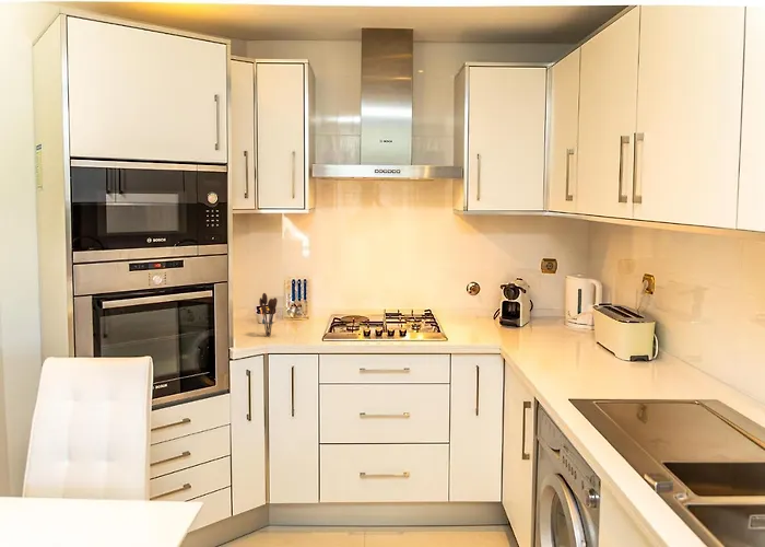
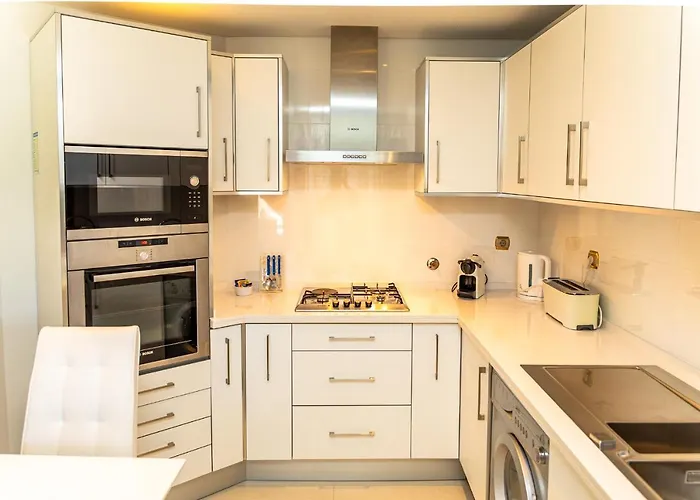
- utensil holder (269, 315)
